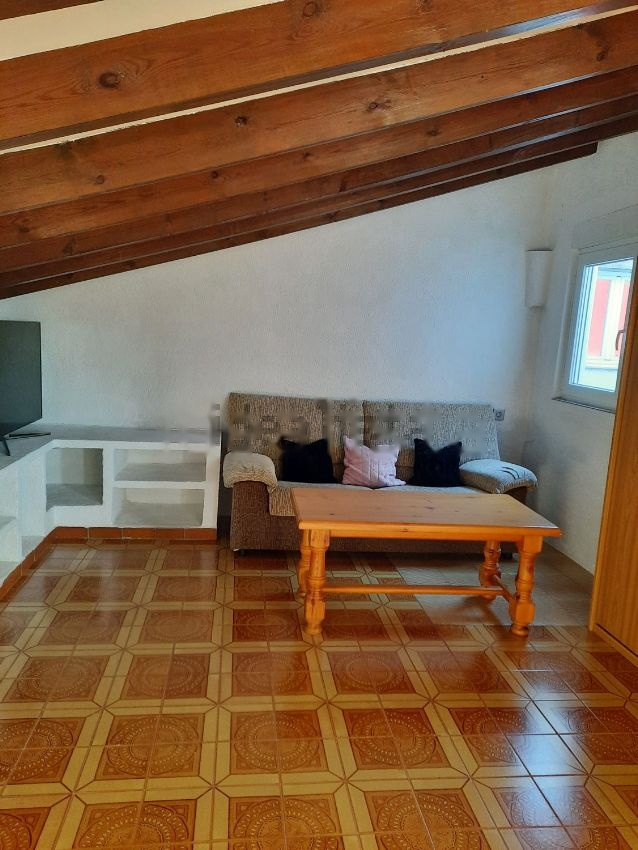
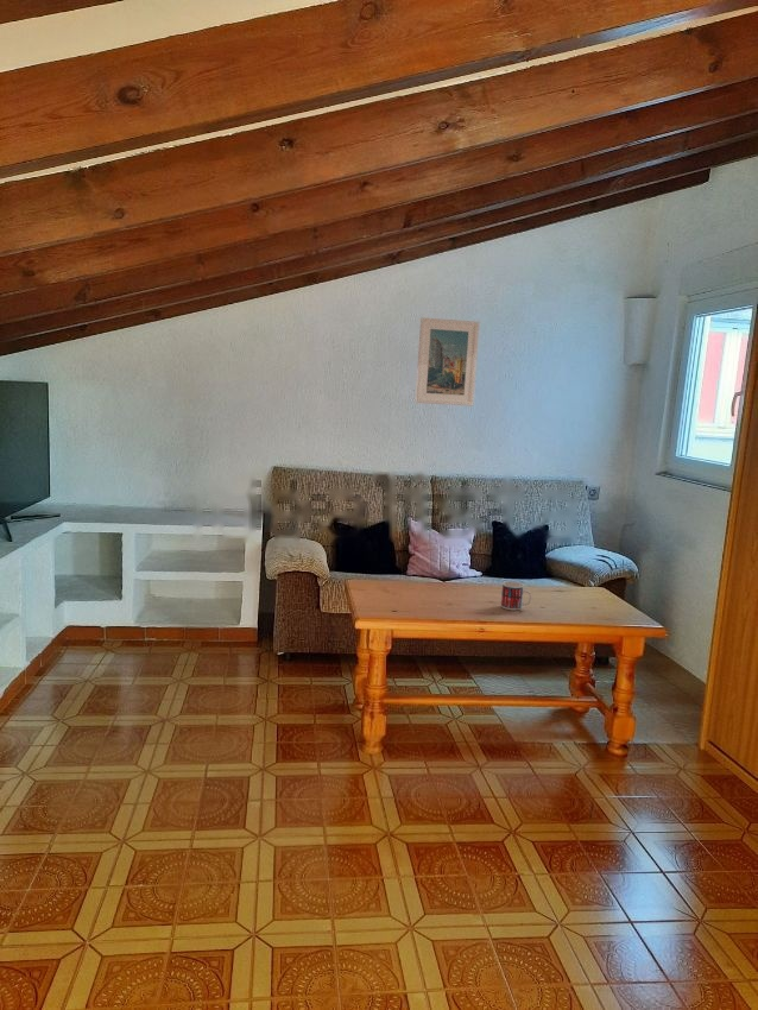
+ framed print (447, 362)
+ mug (516, 595)
